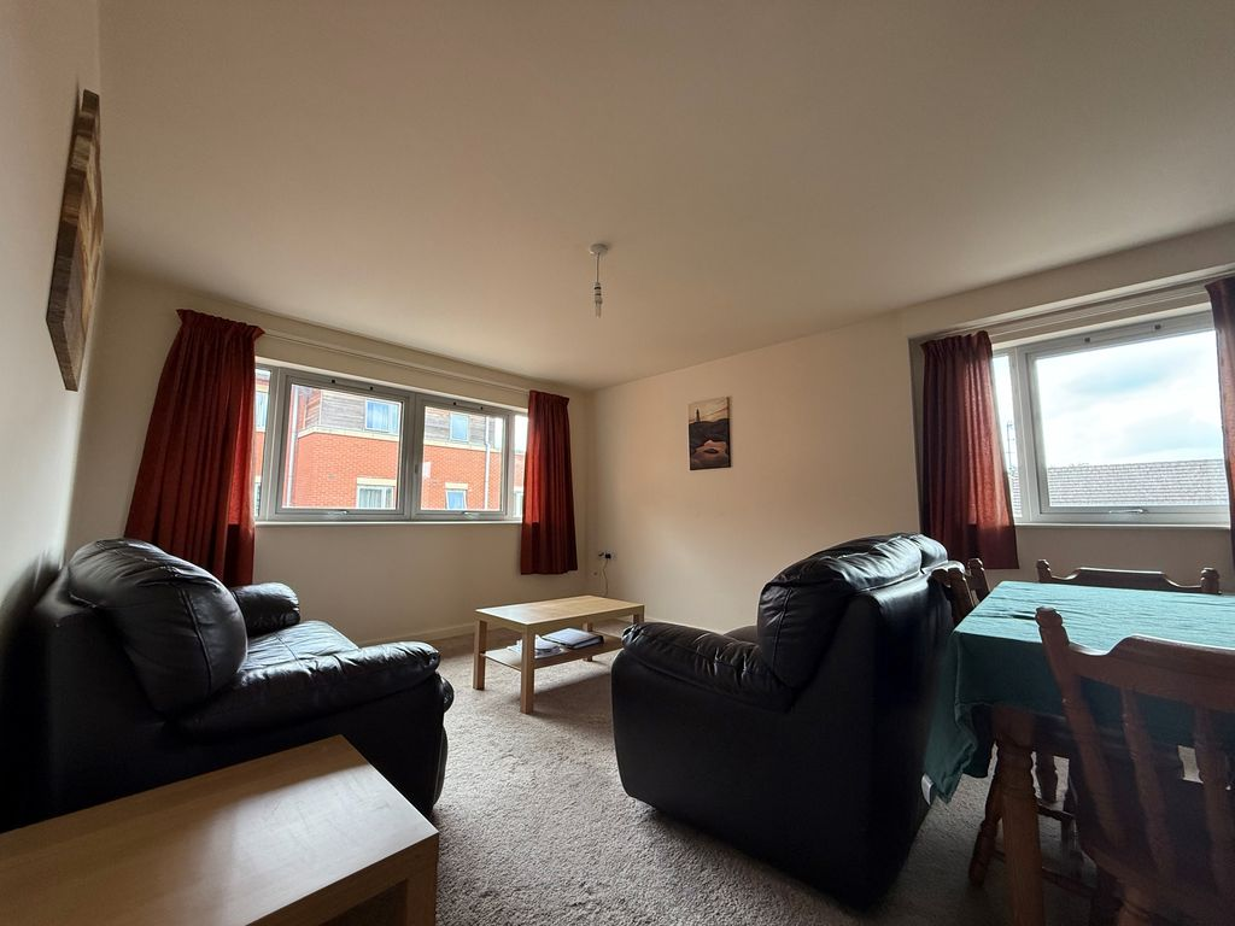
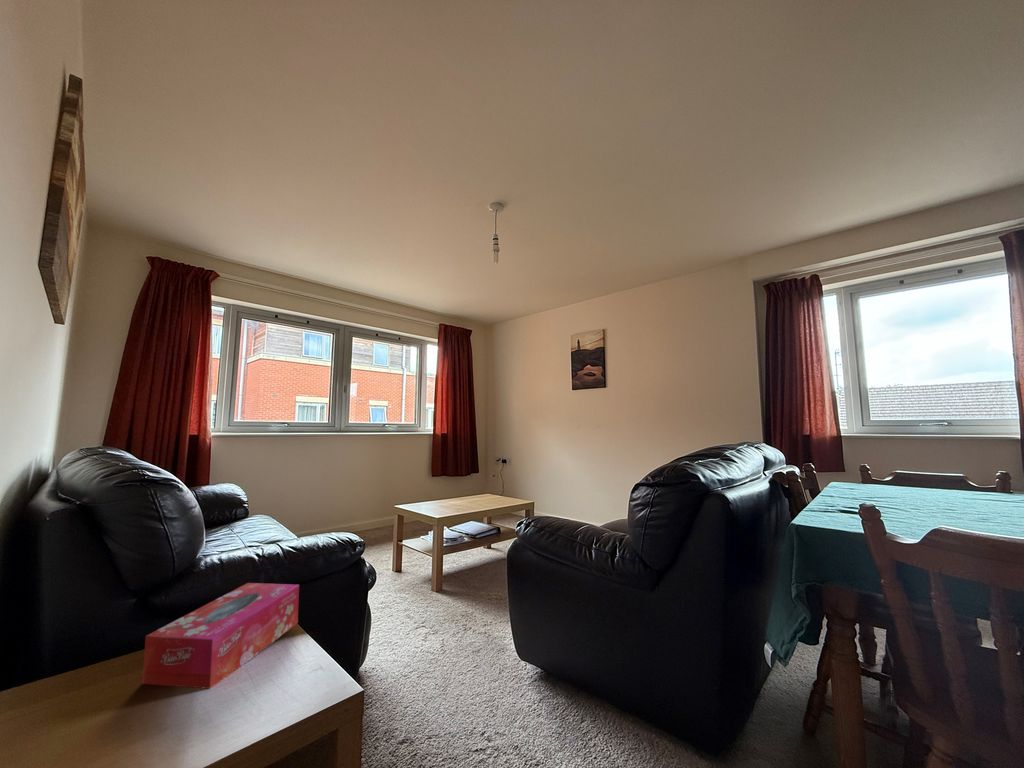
+ tissue box (231, 628)
